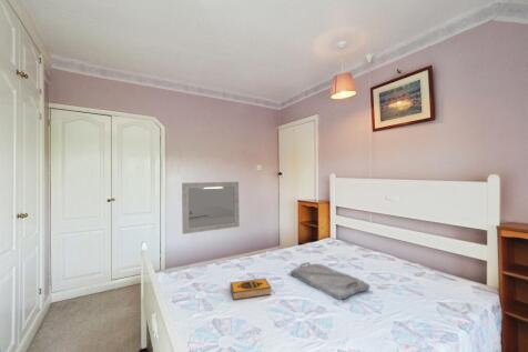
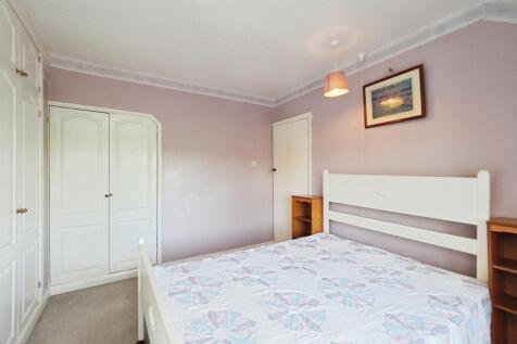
- hardback book (250, 288)
- serving tray (329, 275)
- home mirror (212, 205)
